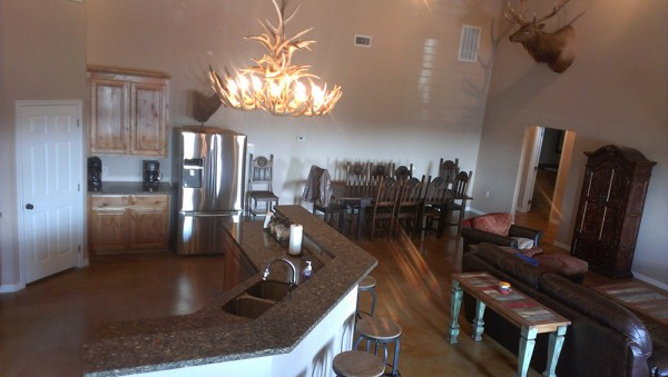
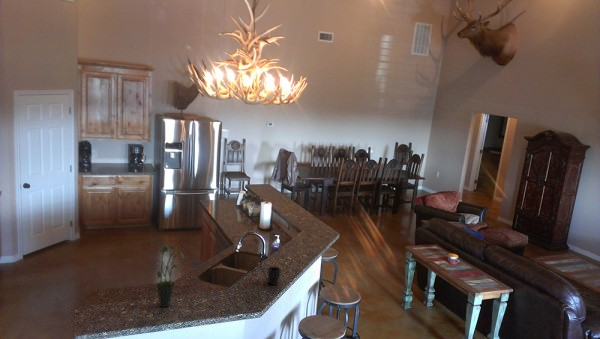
+ potted plant (169, 274)
+ mug (271, 275)
